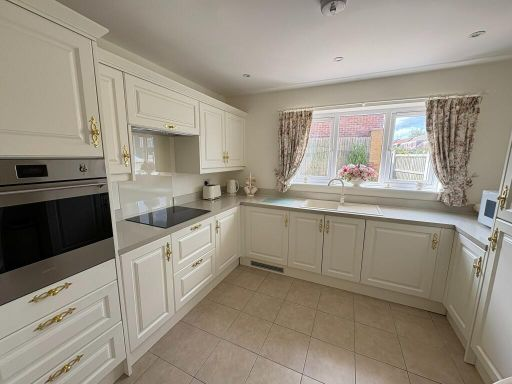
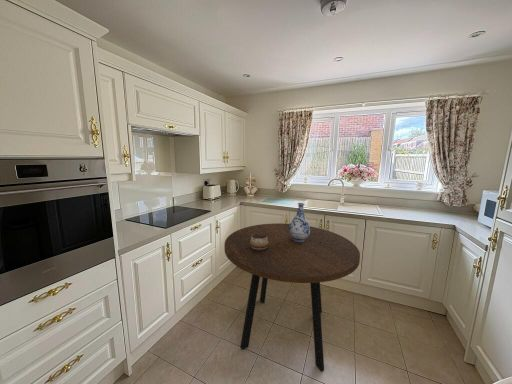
+ dining table (287, 281)
+ vase (299, 221)
+ decorative bowl (259, 241)
